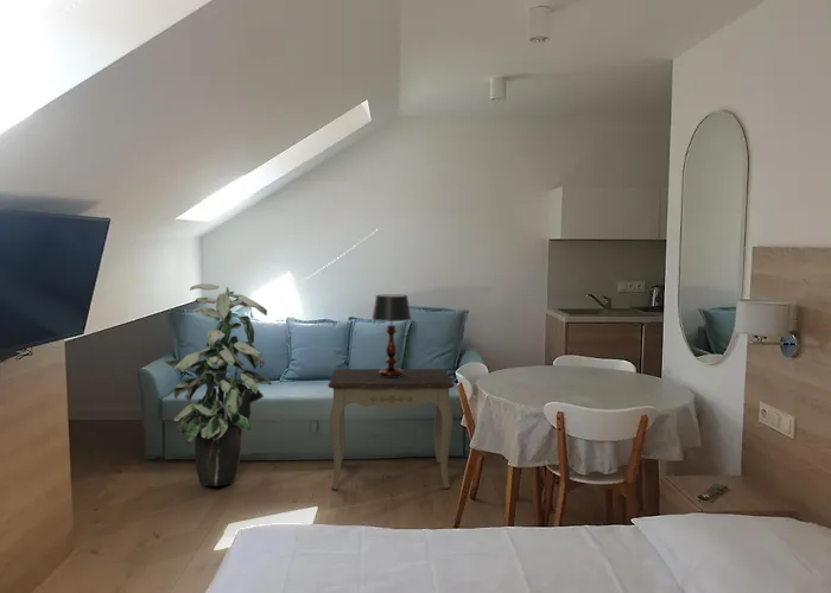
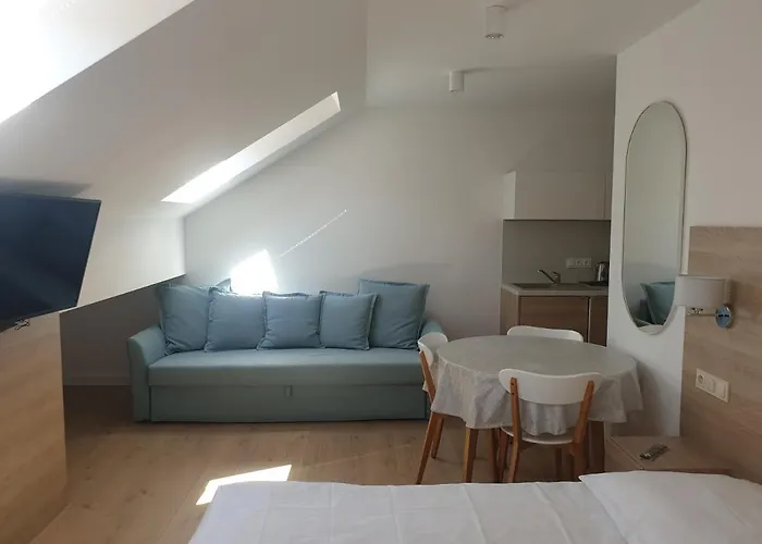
- table lamp (391, 334)
- side table (391, 408)
- indoor plant (216, 383)
